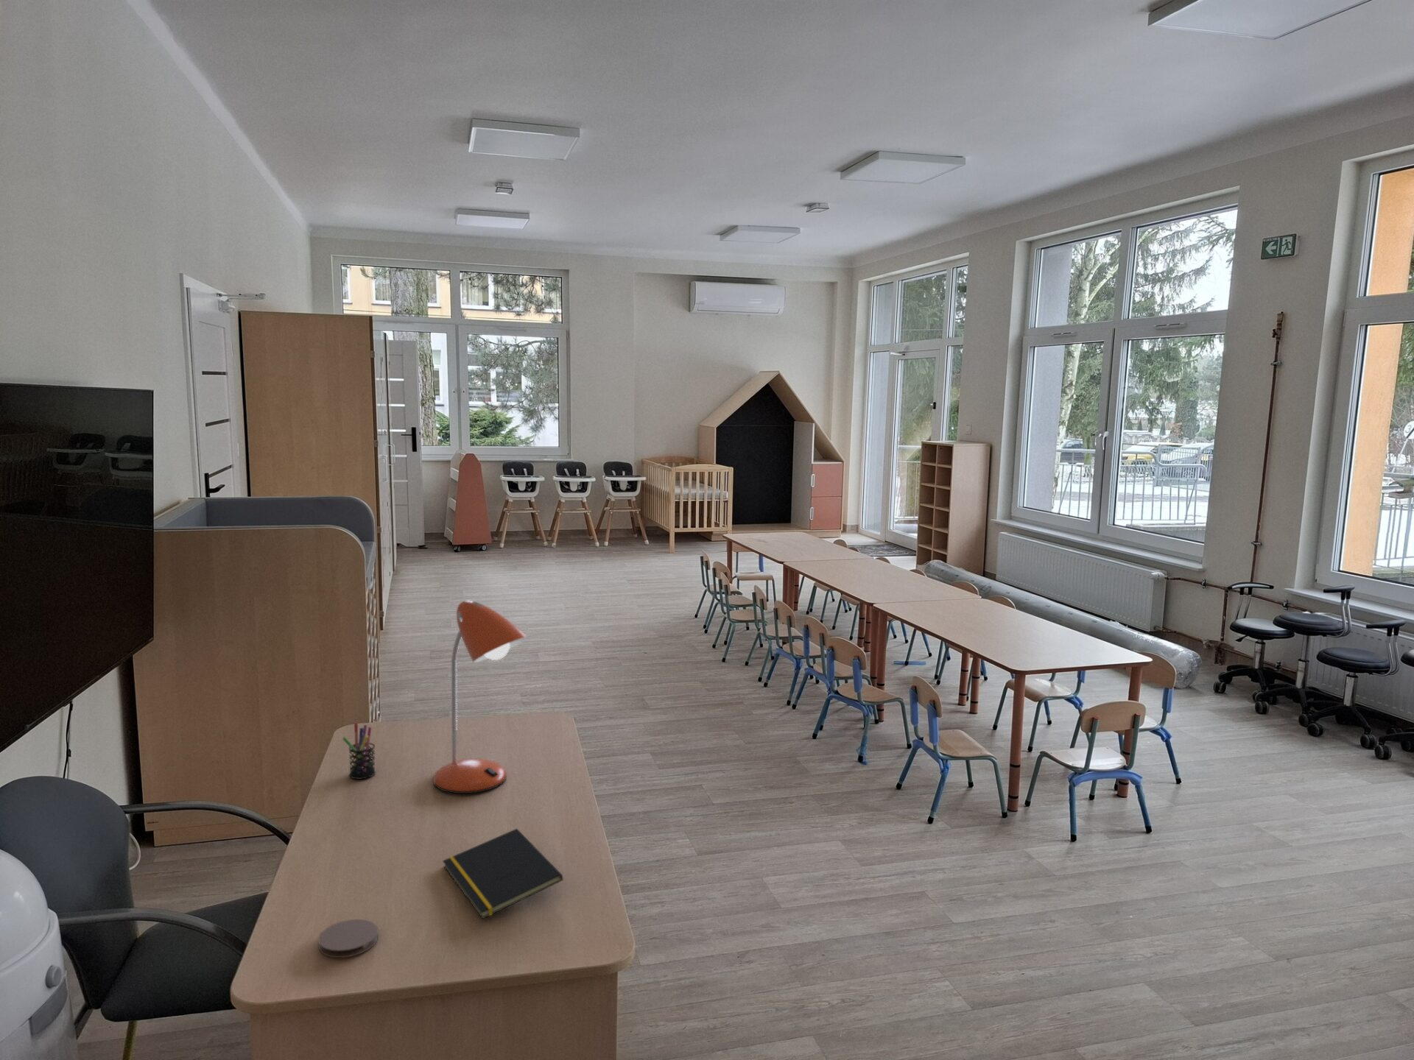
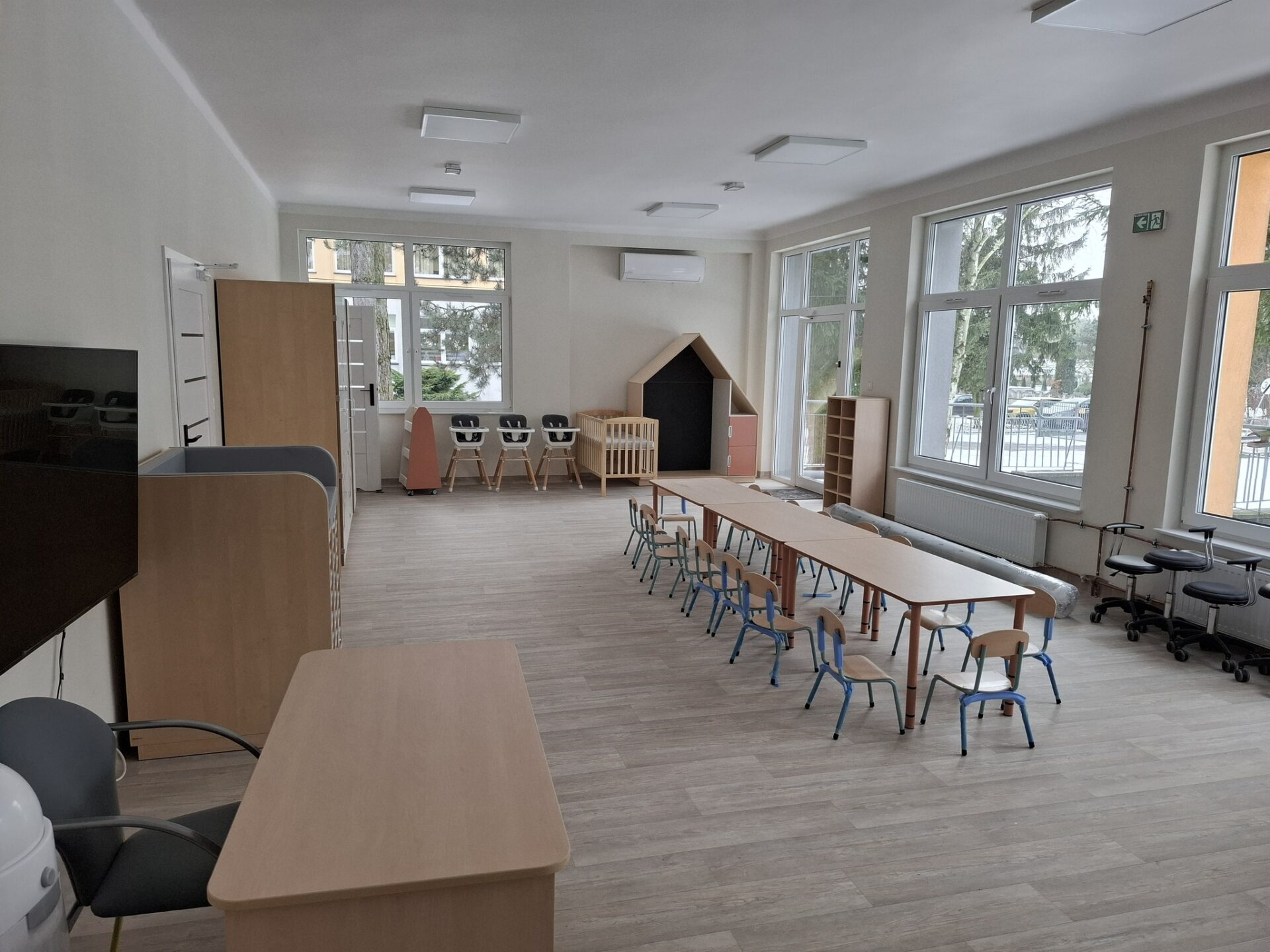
- pen holder (357, 750)
- desk lamp (455, 693)
- notepad (501, 870)
- coaster (348, 938)
